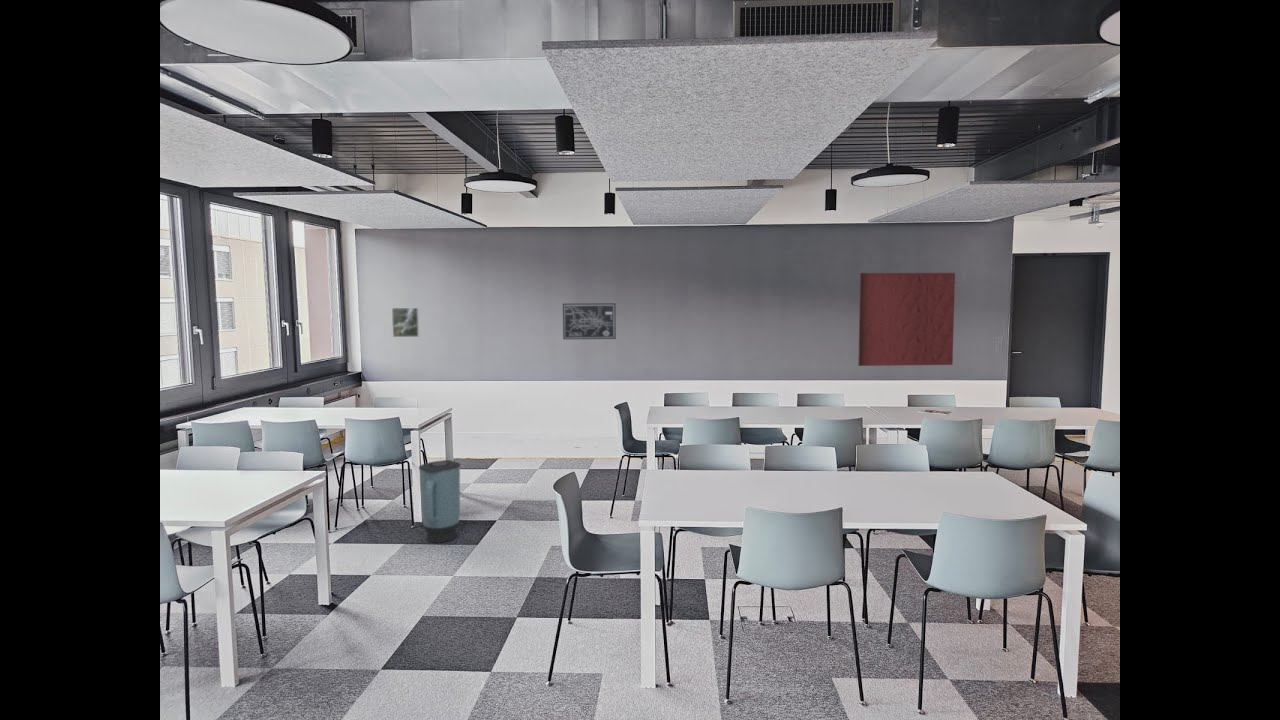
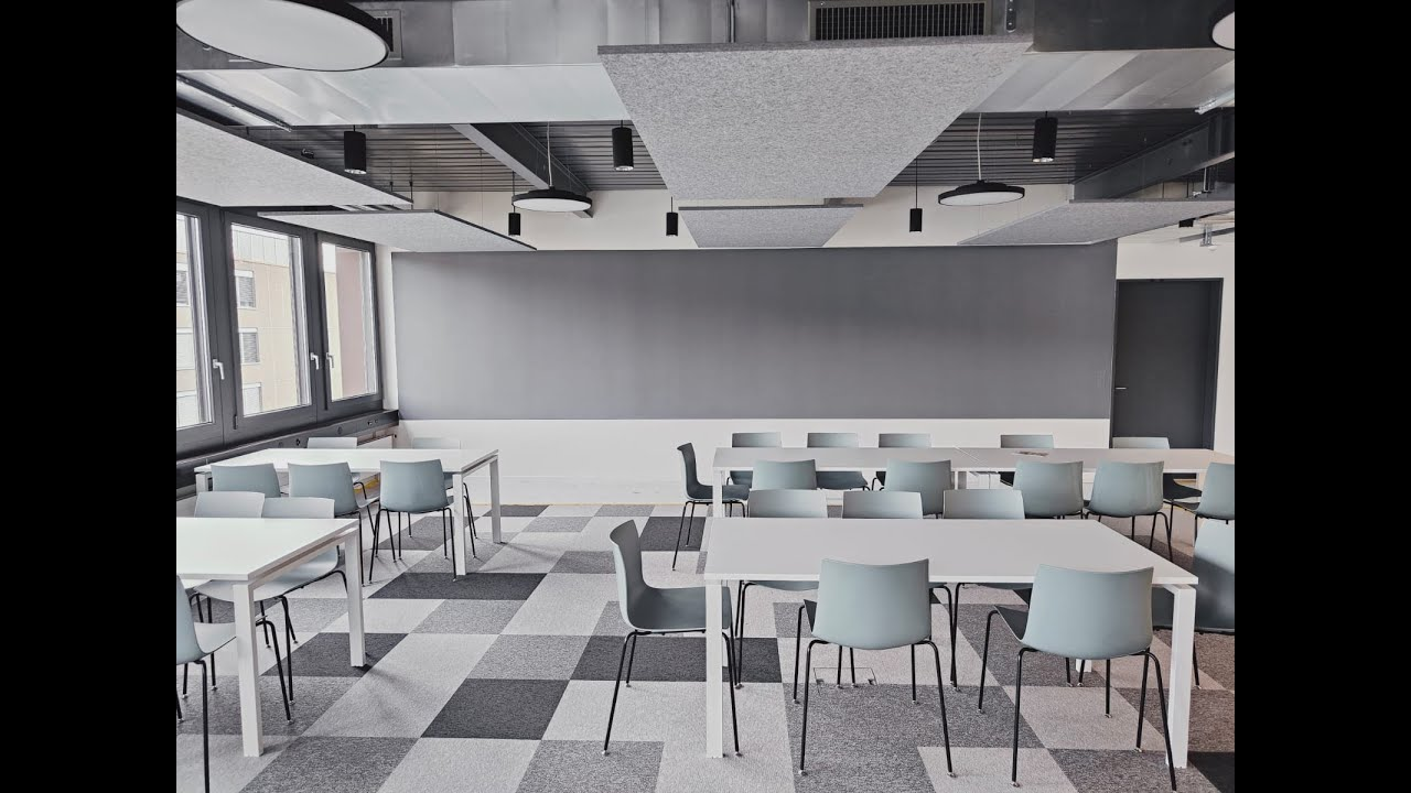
- wall art (589, 321)
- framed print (405, 322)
- acoustic panel (906, 319)
- trash can (439, 502)
